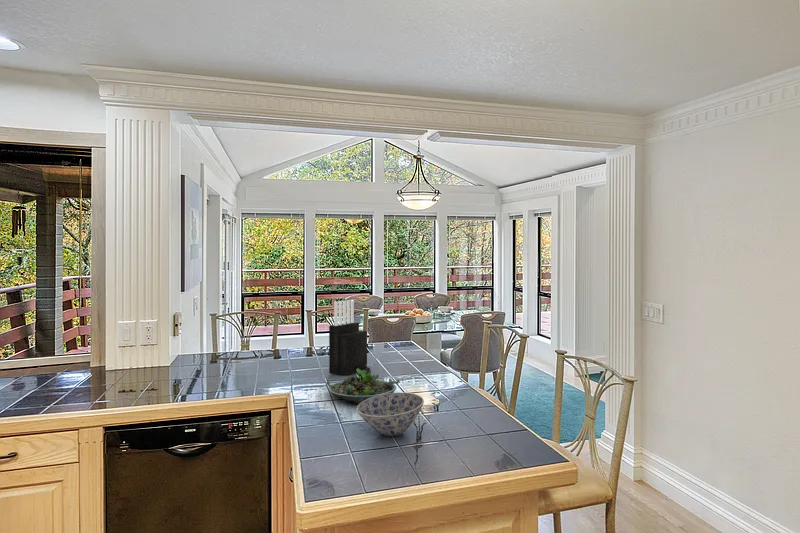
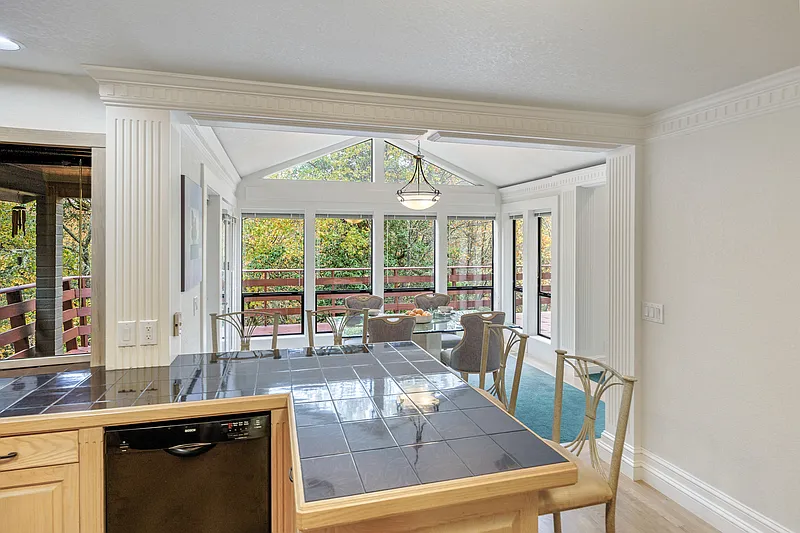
- succulent planter (362, 381)
- bowl (390, 417)
- knife block (350, 336)
